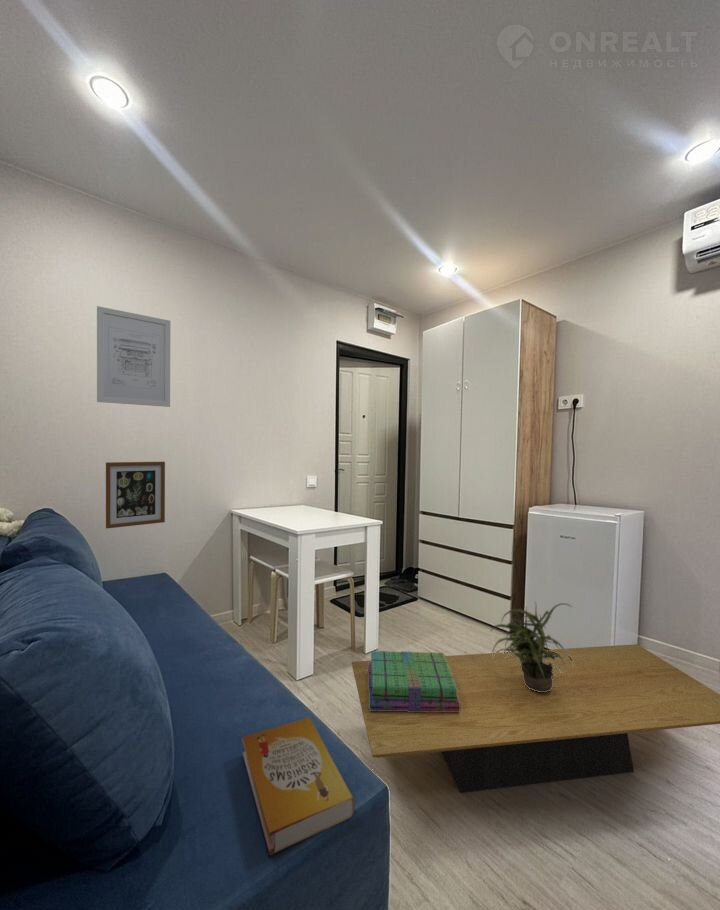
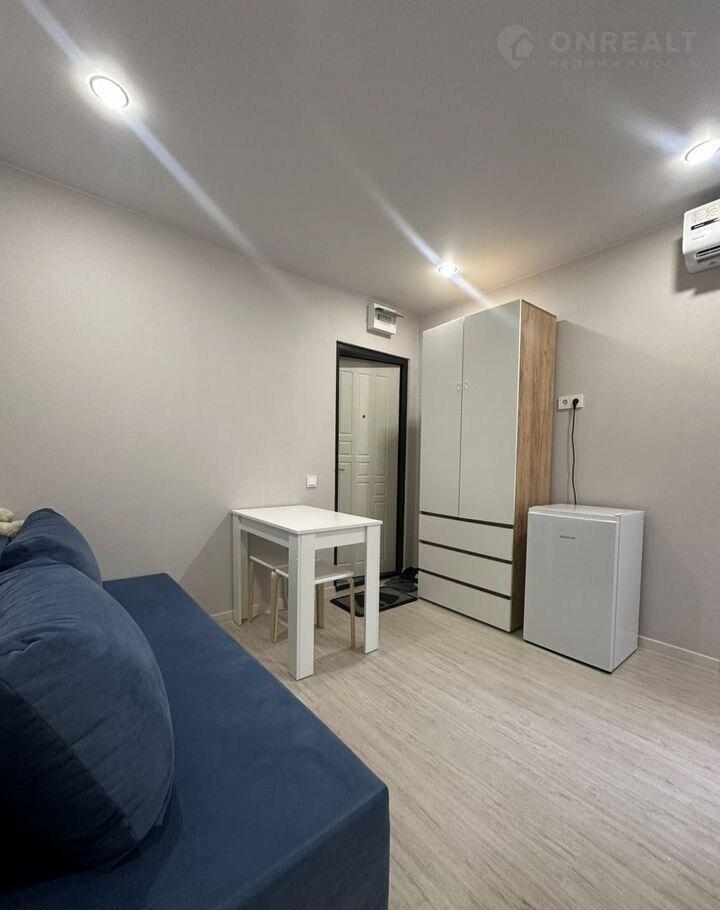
- book (293, 773)
- wall art (135, 359)
- coffee table (533, 722)
- wall art (136, 493)
- stack of books (410, 678)
- potted plant (533, 643)
